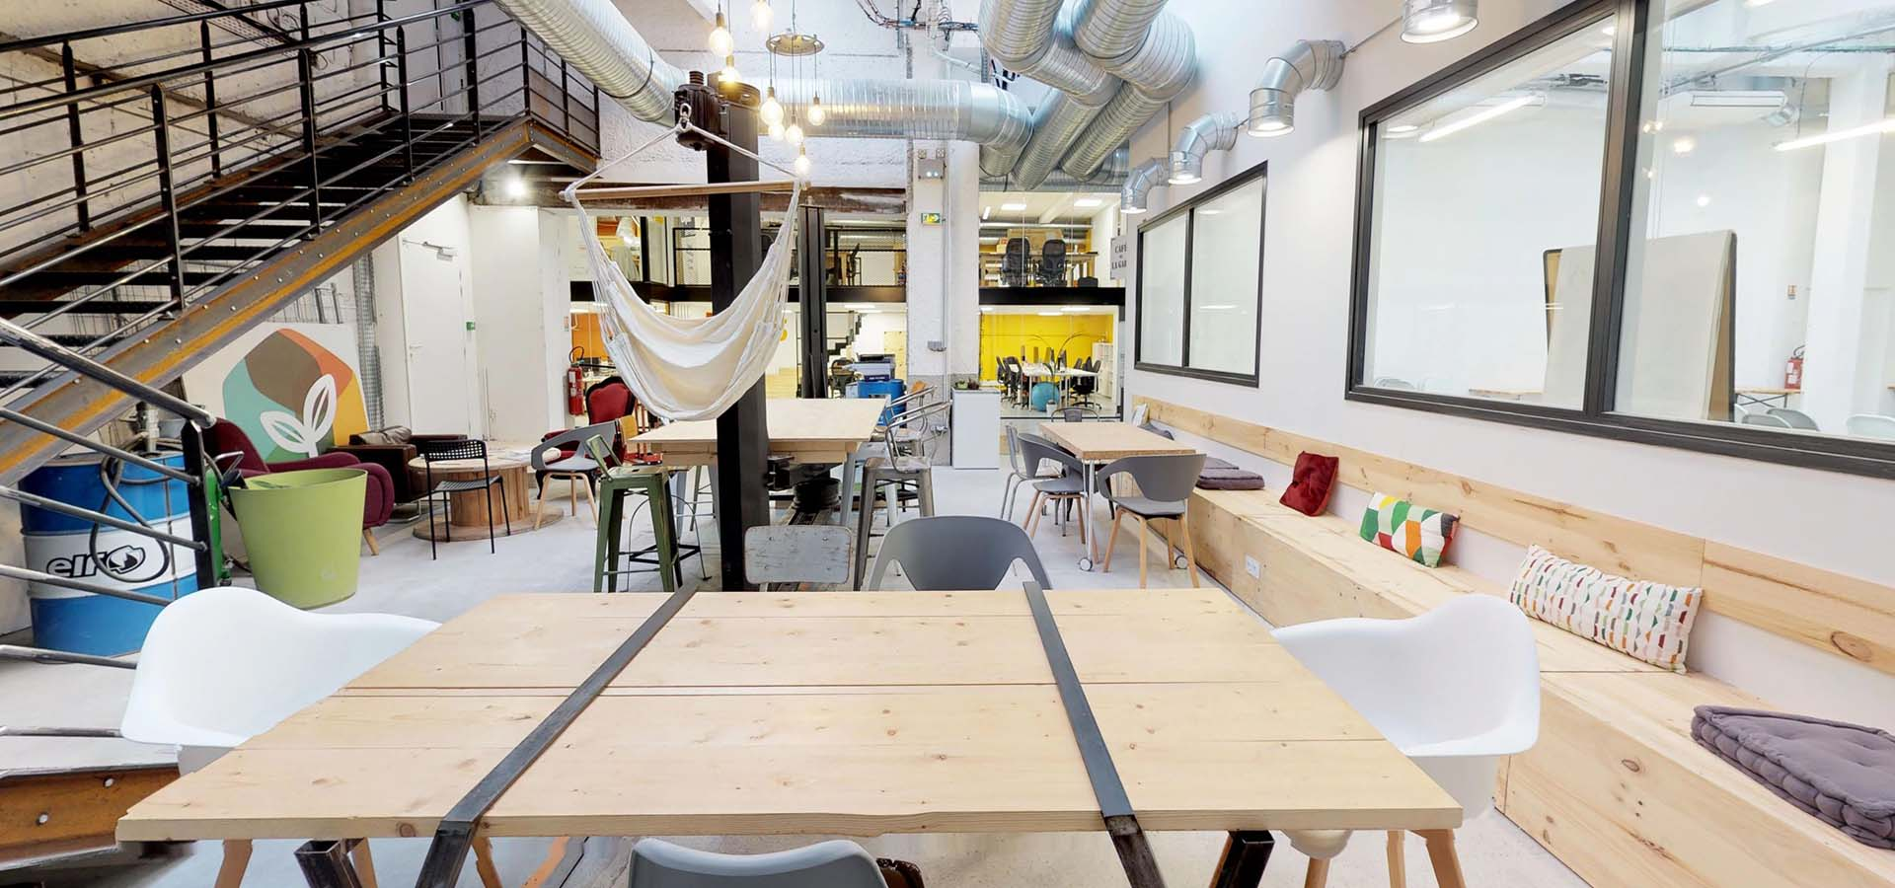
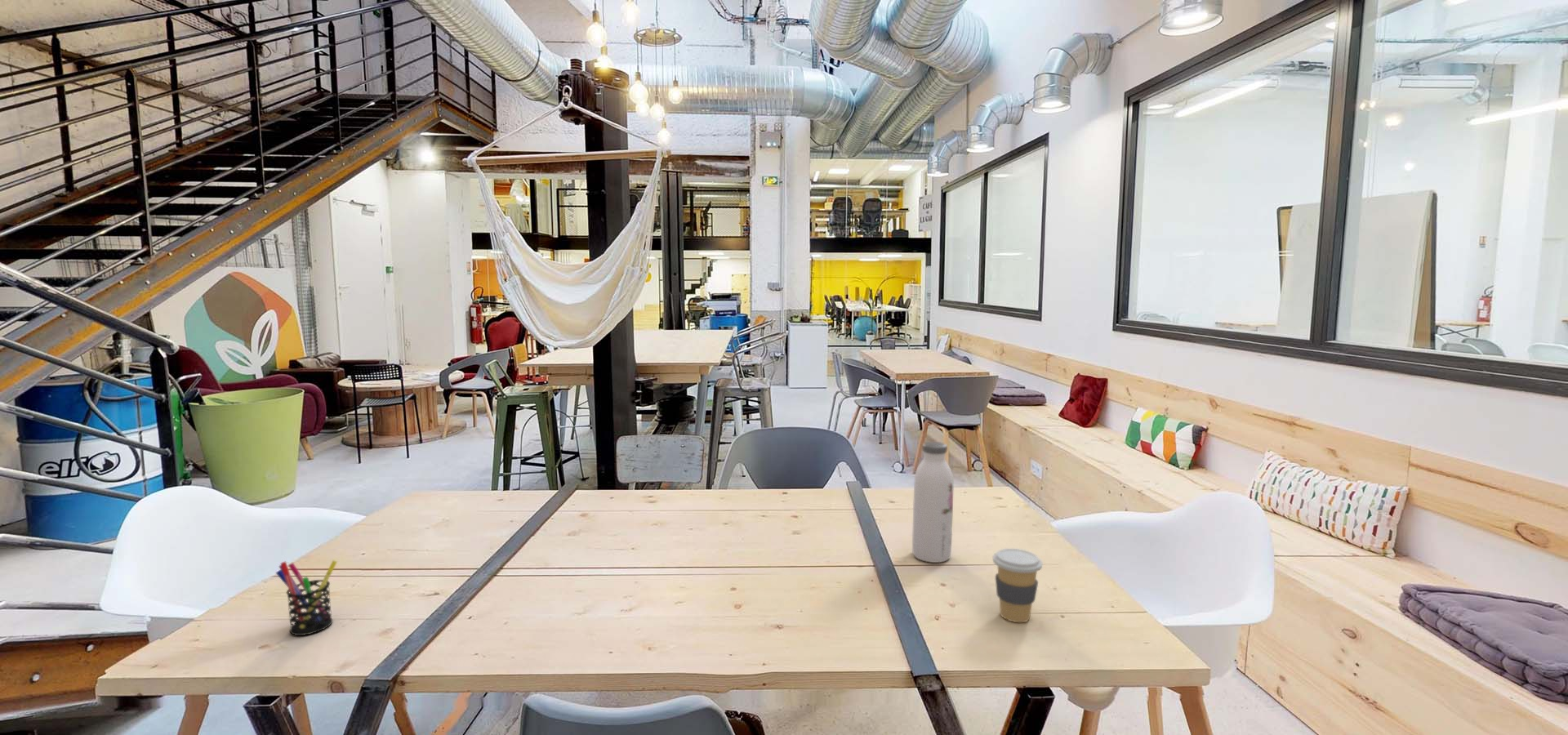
+ pen holder (305, 595)
+ water bottle (933, 500)
+ coffee cup (1016, 586)
